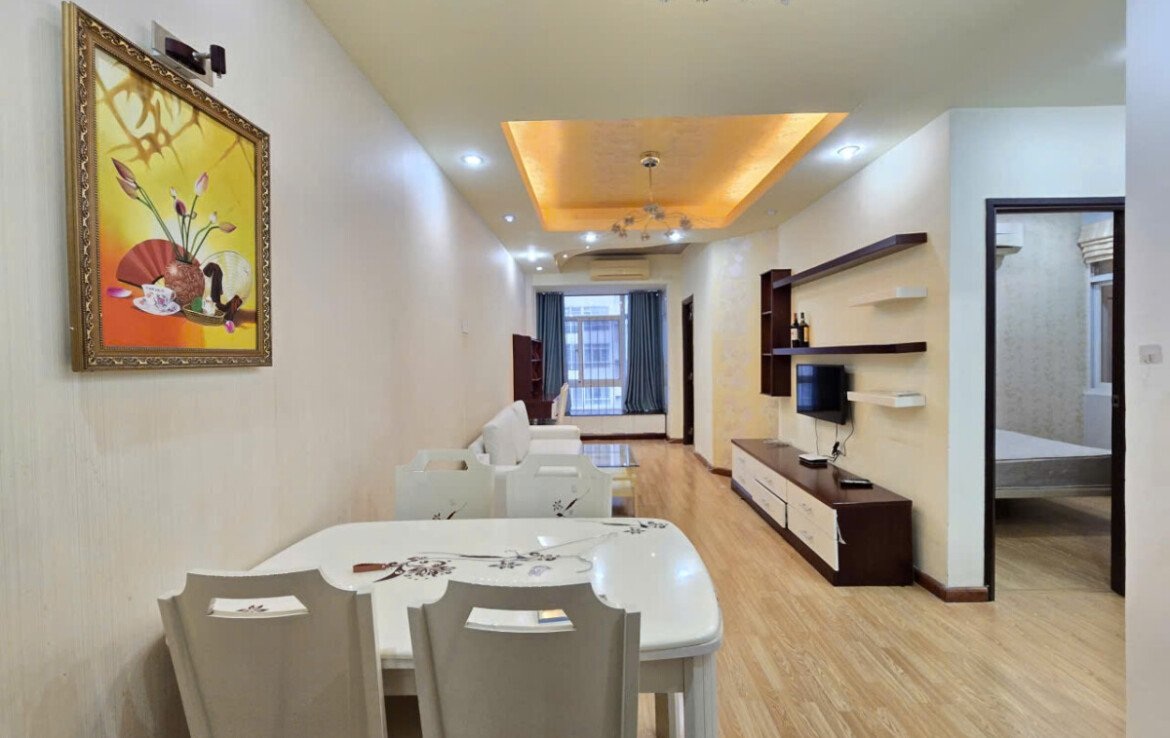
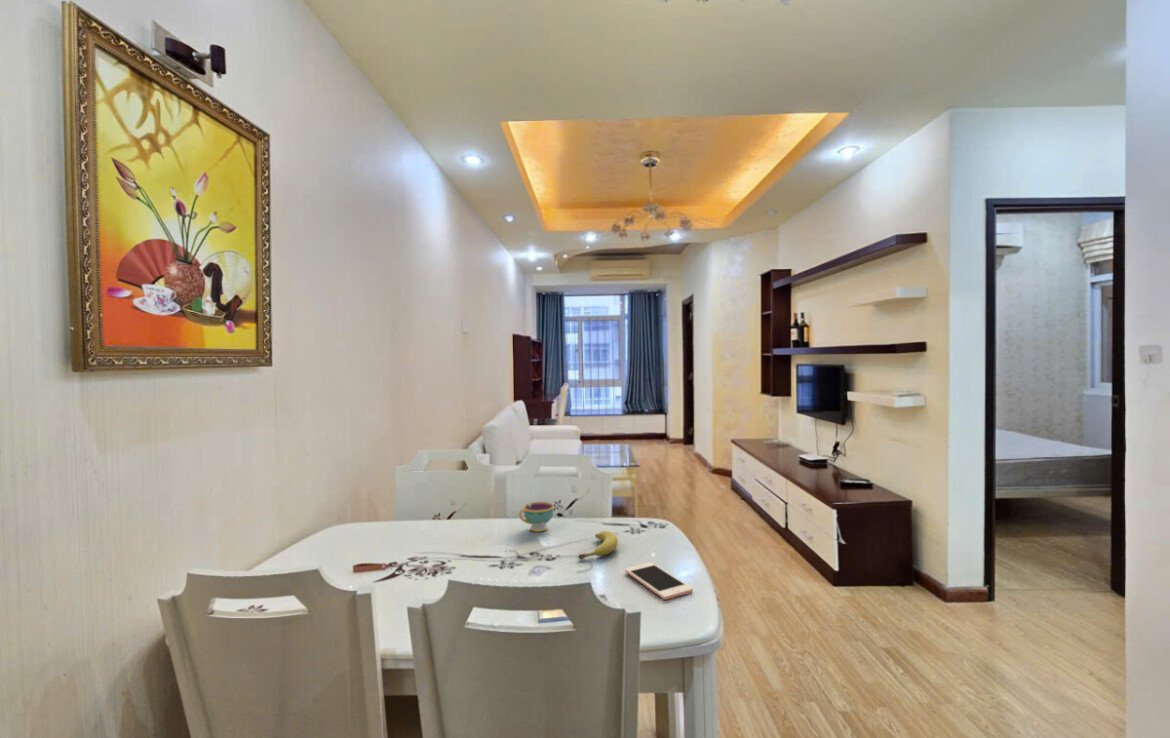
+ cell phone (657, 579)
+ fruit (602, 543)
+ teacup (536, 517)
